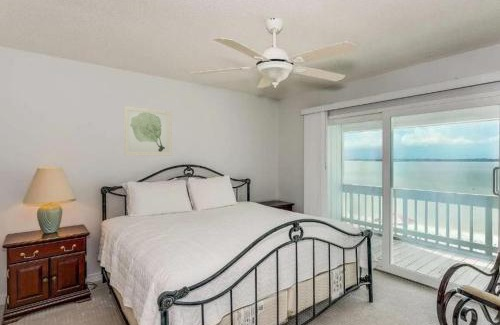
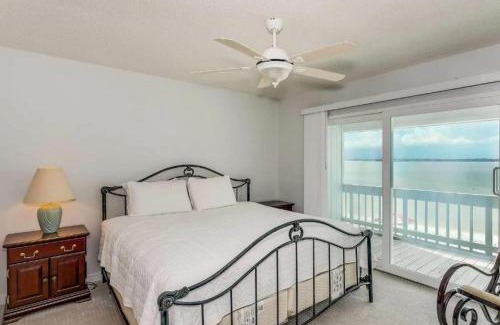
- wall art (149, 132)
